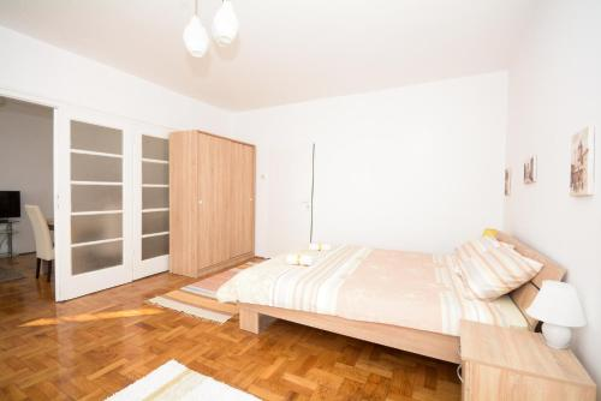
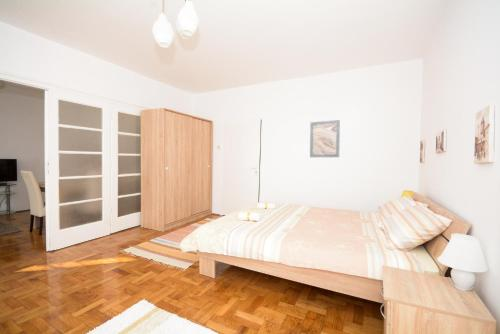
+ wall art (324, 139)
